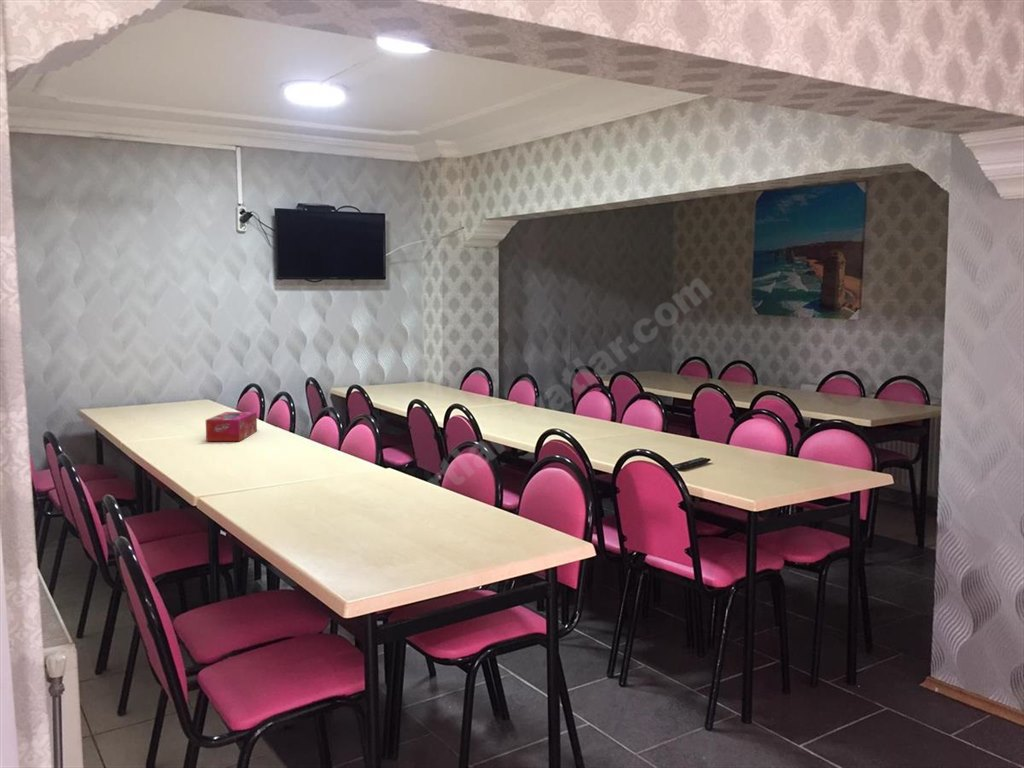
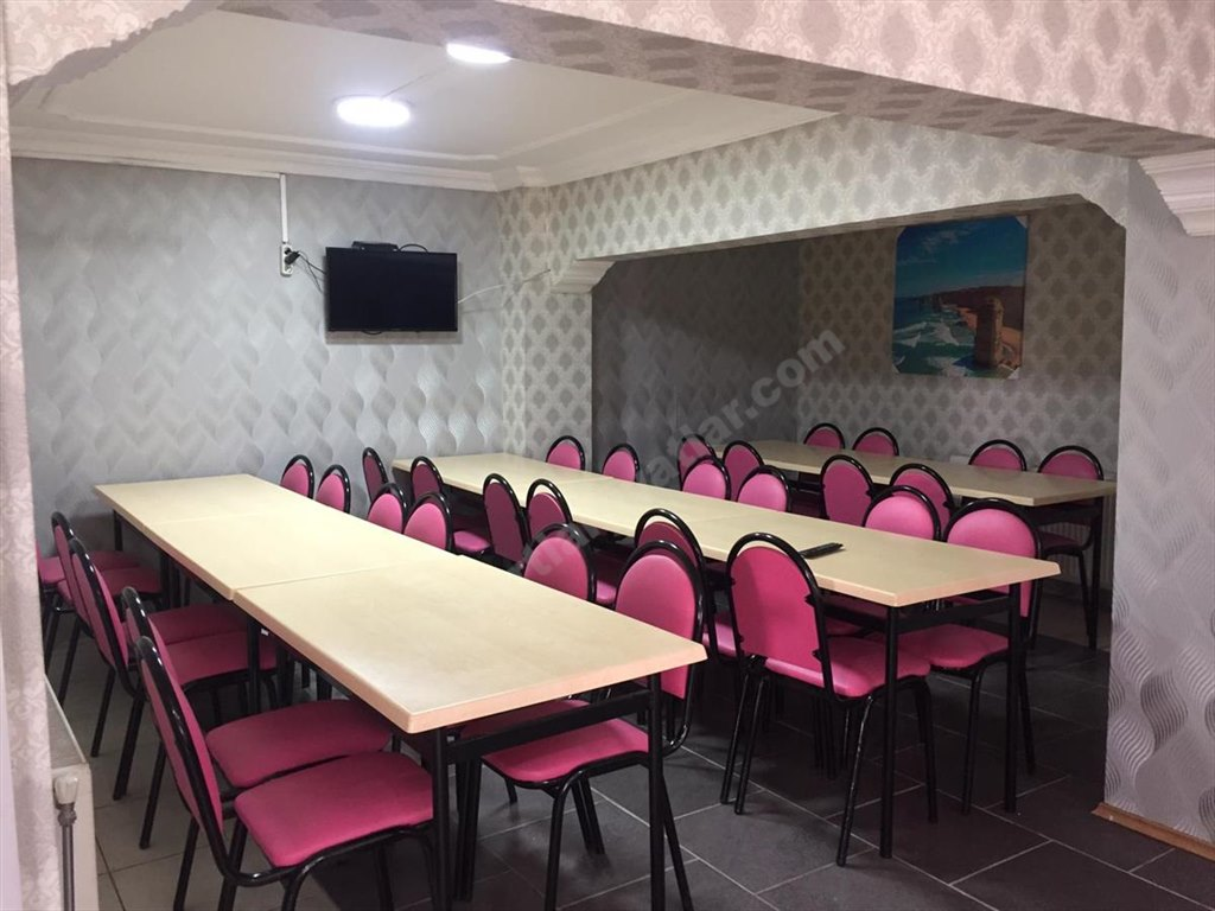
- tissue box (232, 426)
